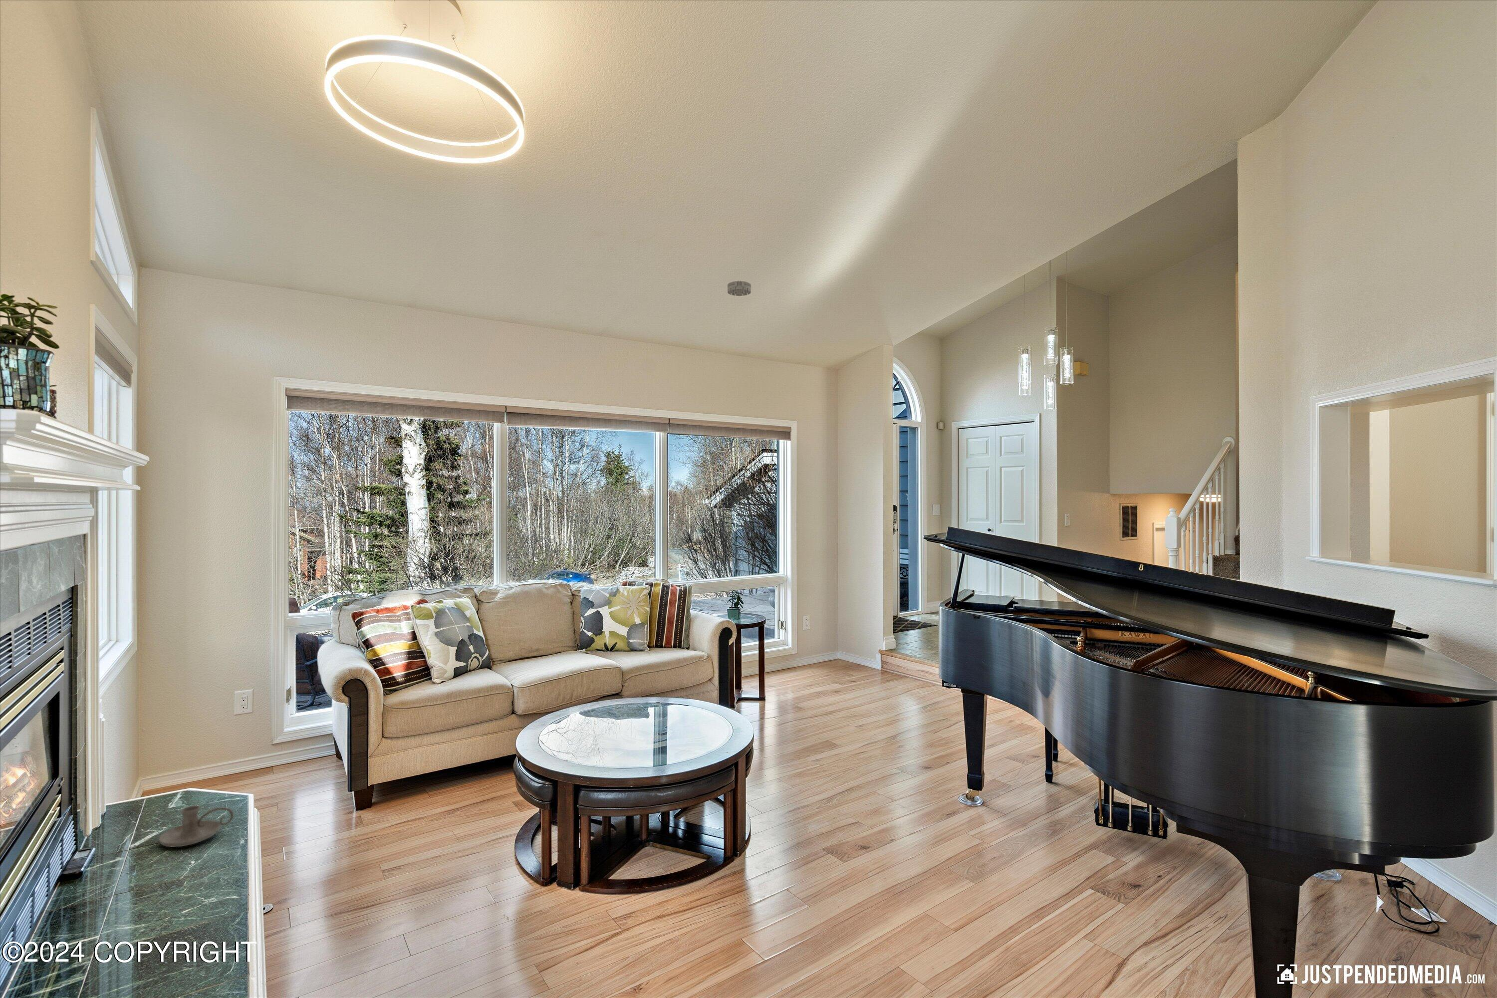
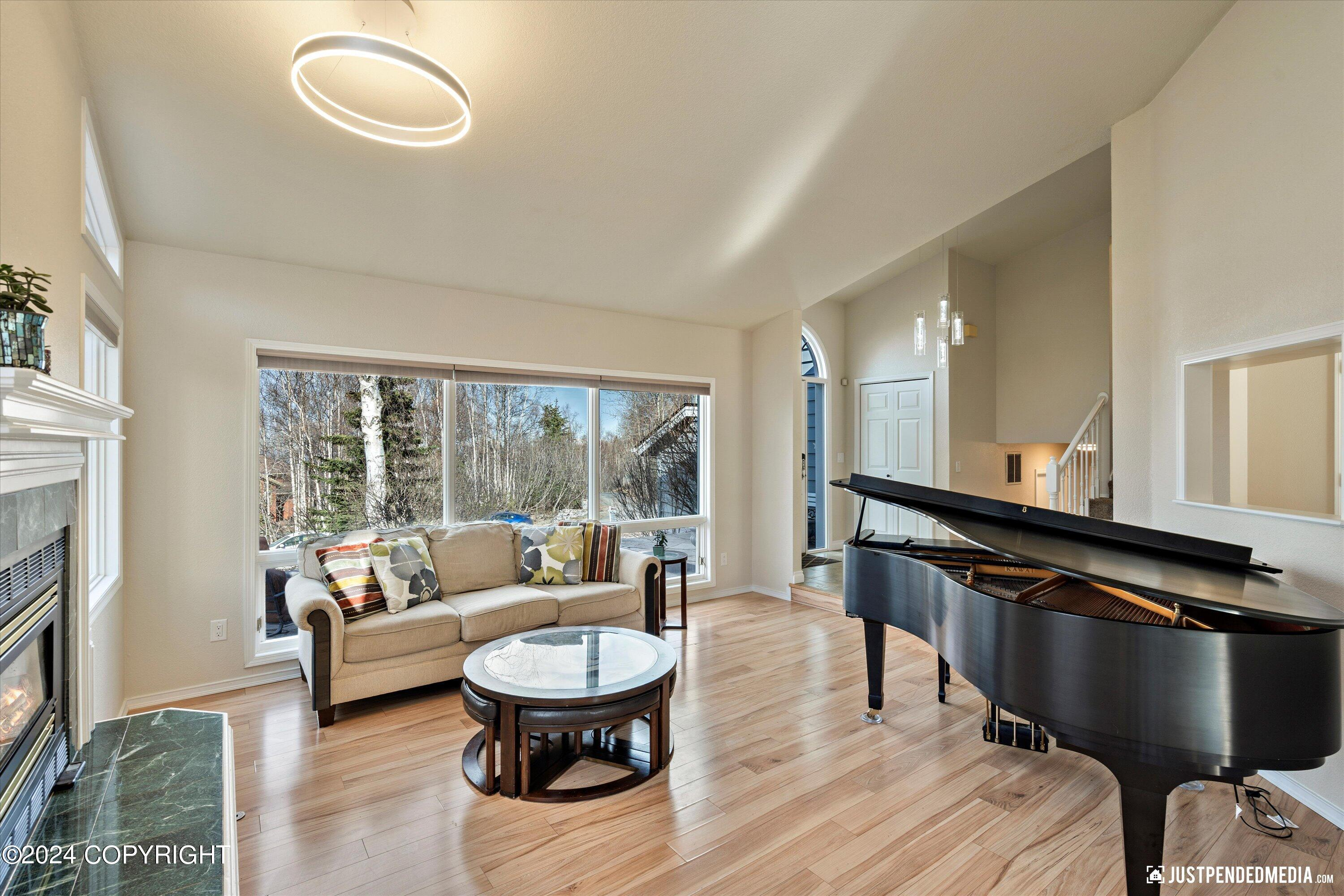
- candle holder (197, 822)
- smoke detector (738, 287)
